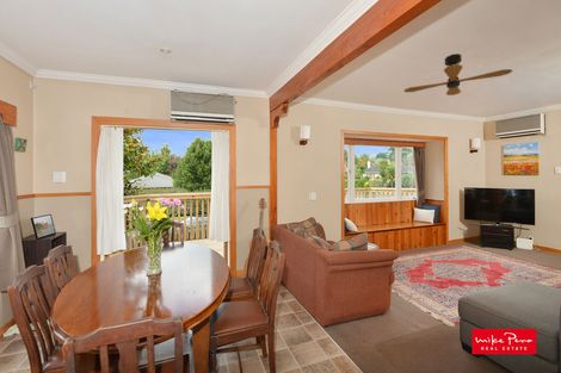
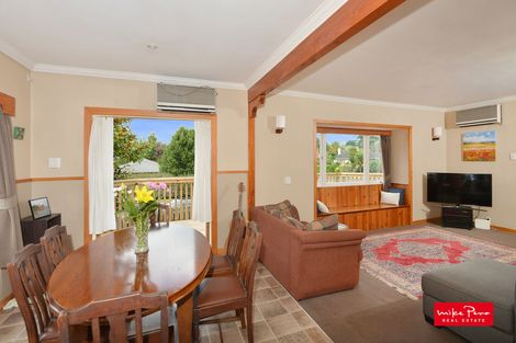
- ceiling fan (452, 72)
